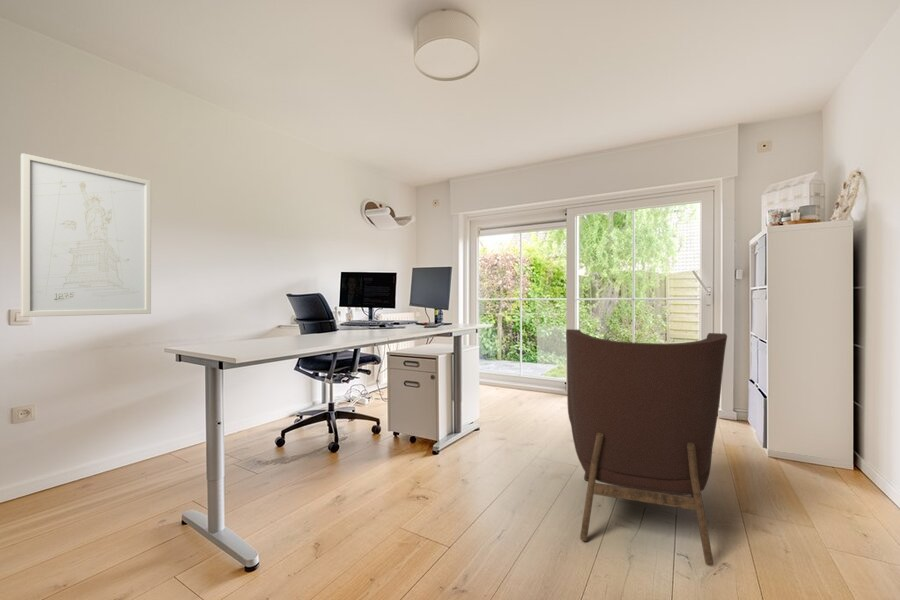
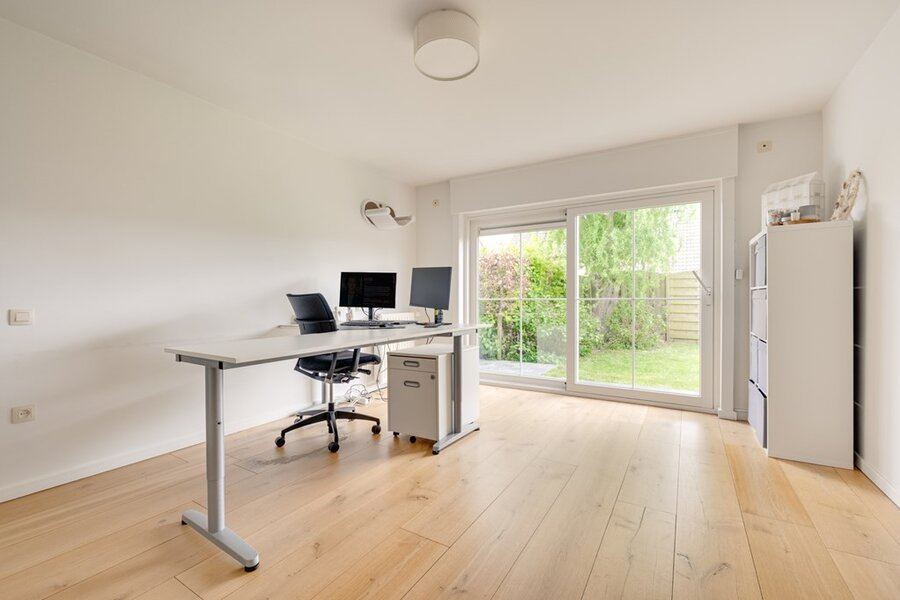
- wall art (92, 241)
- armchair (636, 421)
